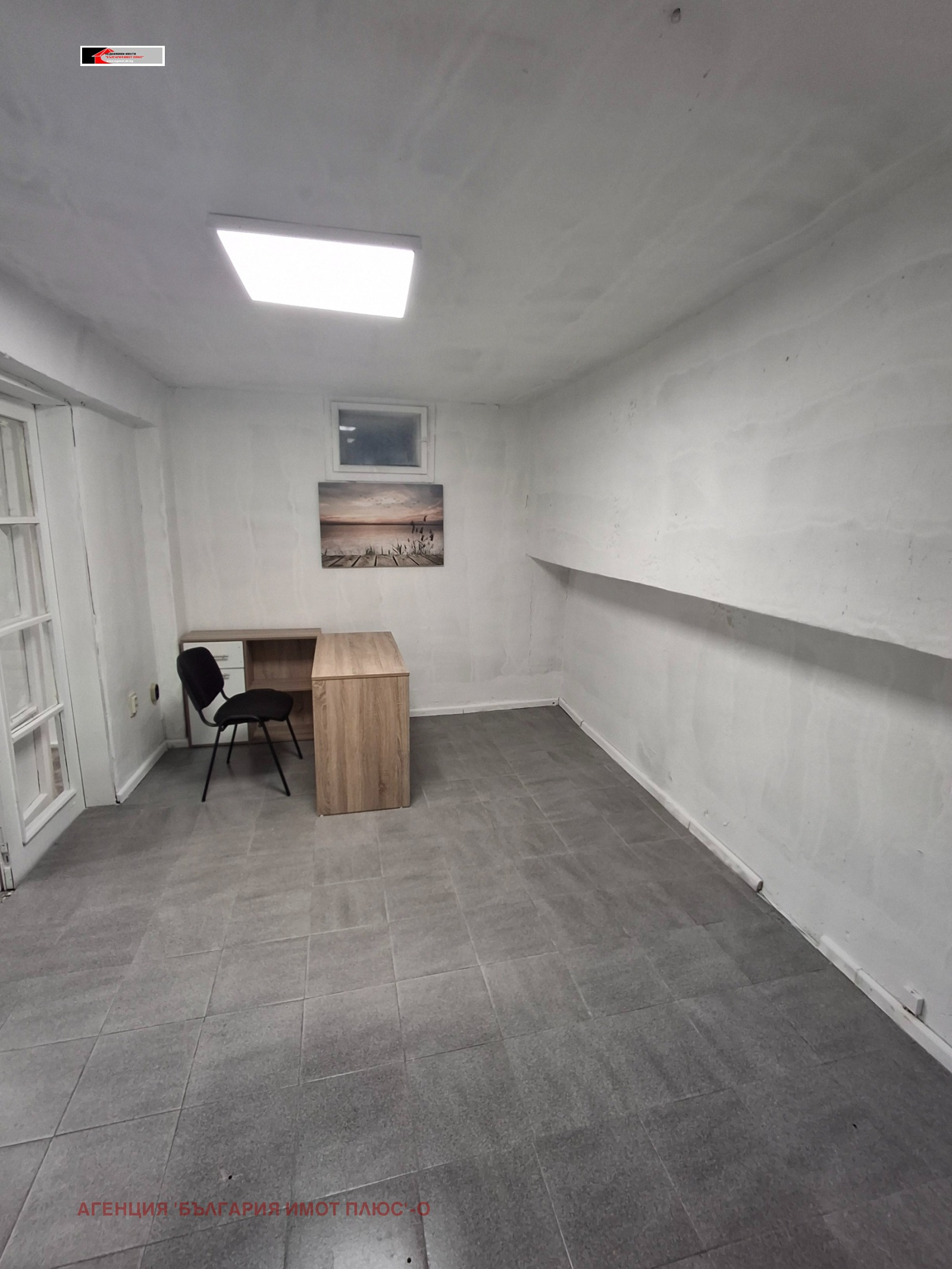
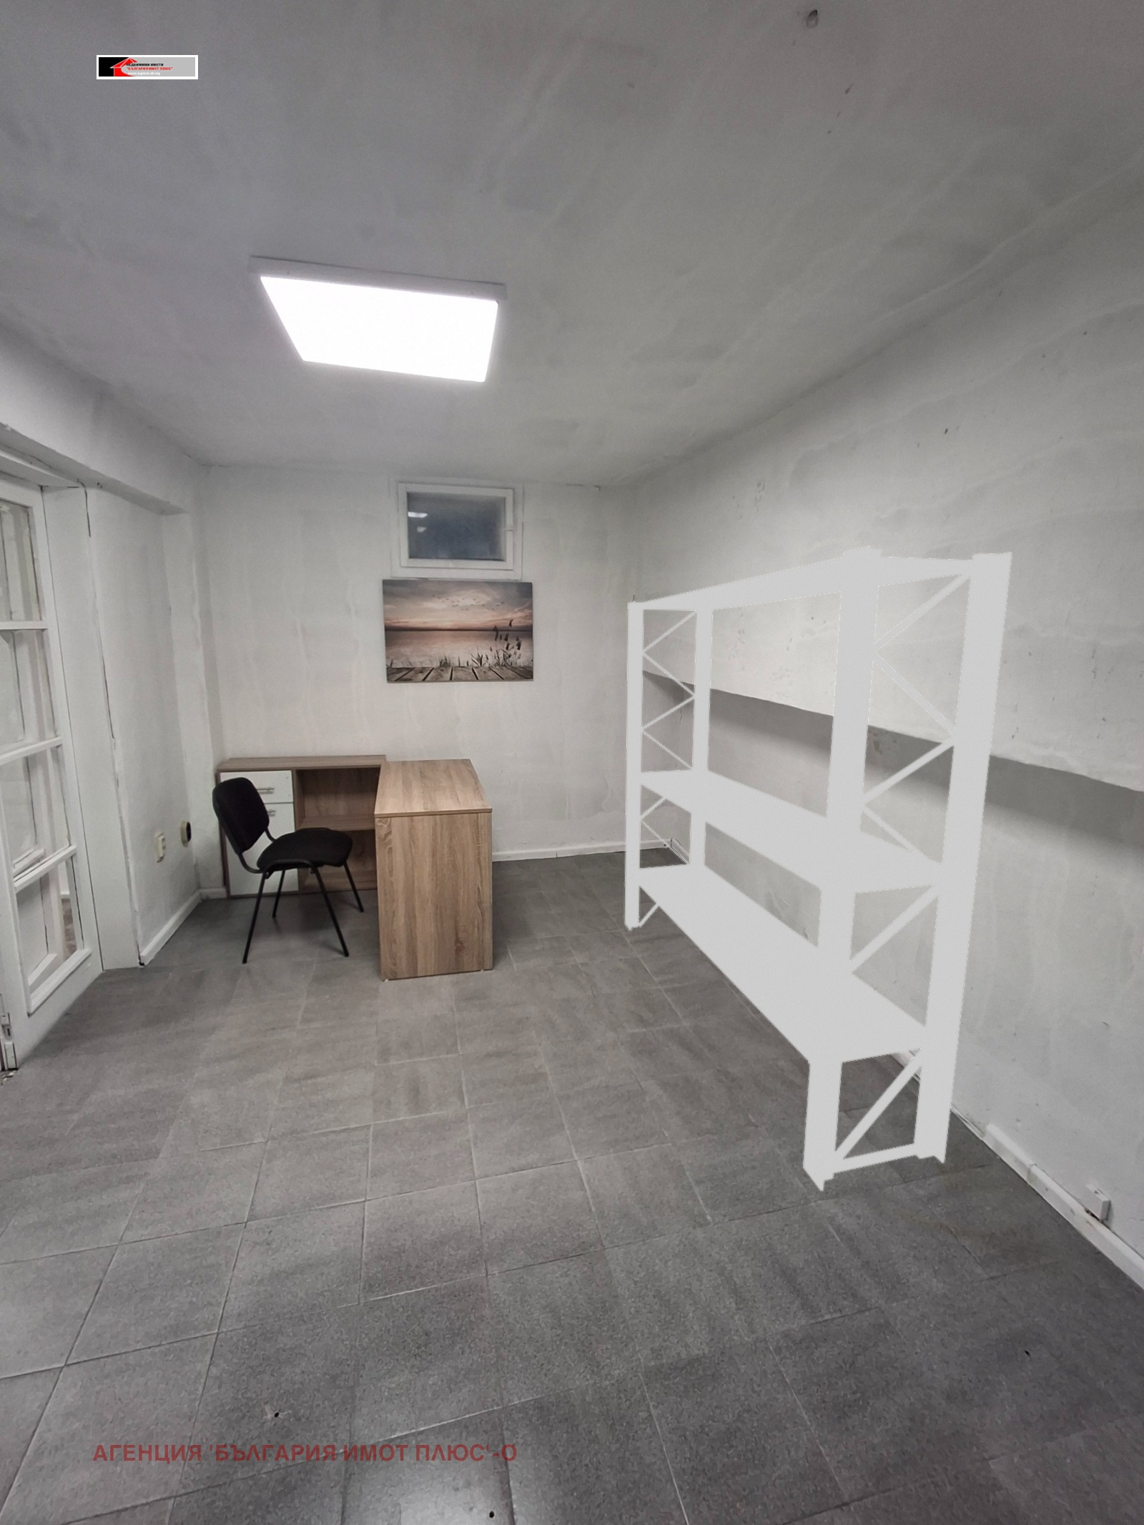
+ shelving unit (746, 811)
